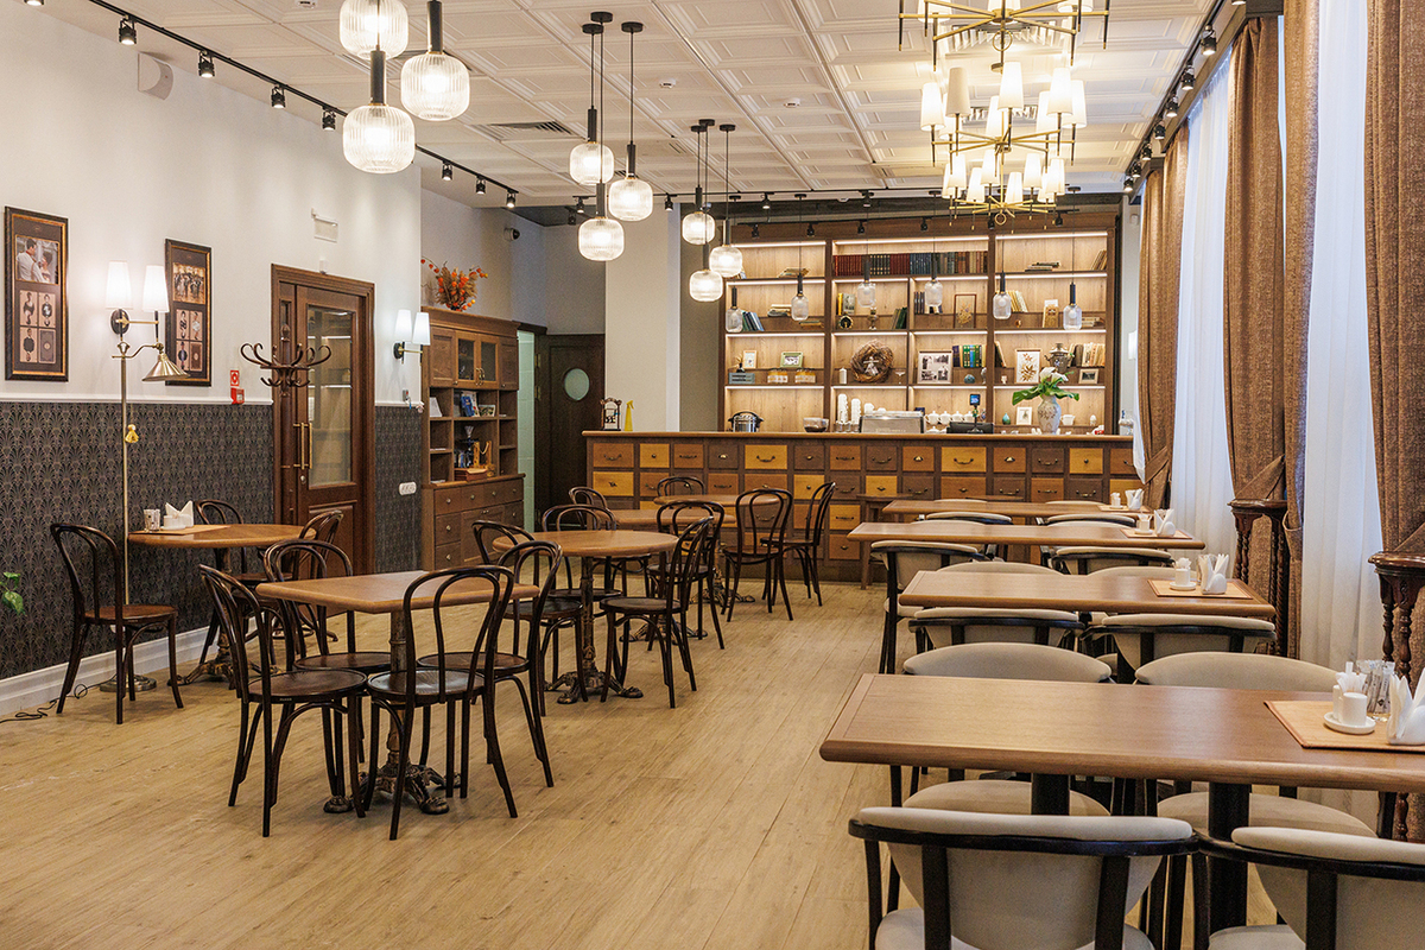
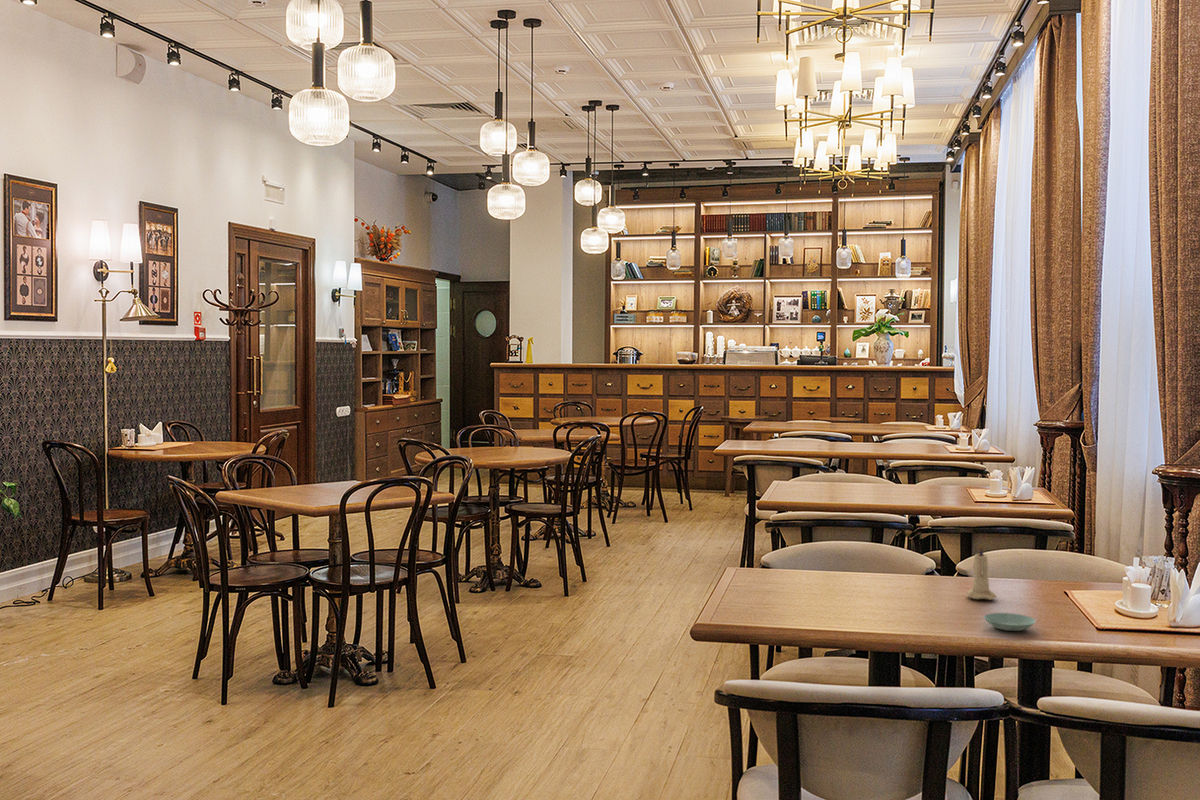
+ candle (980, 570)
+ saucer (1009, 623)
